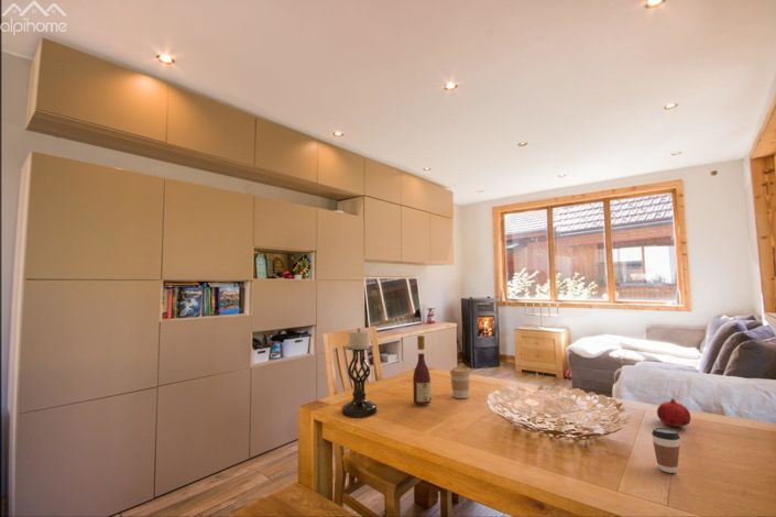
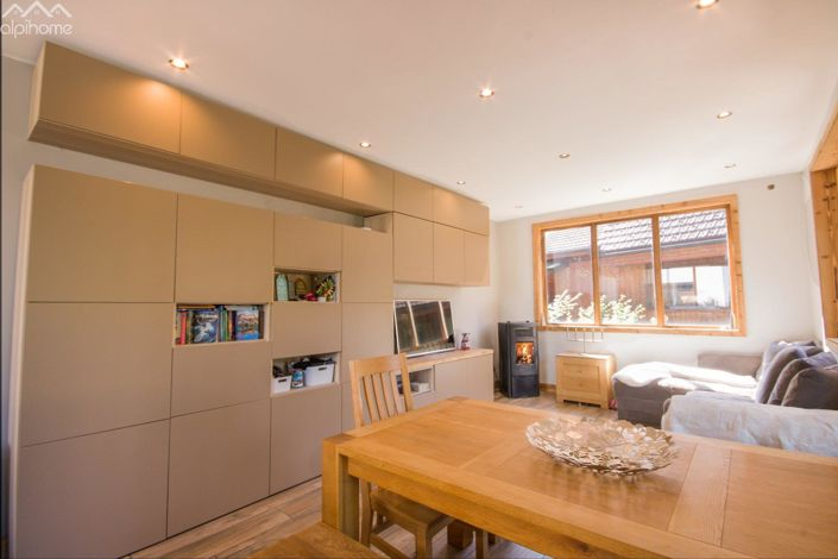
- fruit (673, 411)
- wine bottle (420, 370)
- coffee cup (666, 449)
- coffee cup (460, 382)
- candle holder (359, 370)
